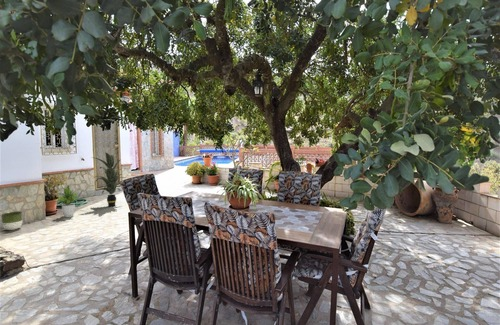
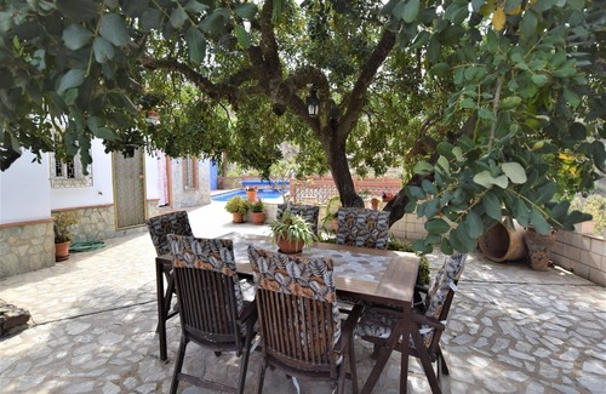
- indoor plant (108, 179)
- planter (12, 221)
- potted plant (68, 201)
